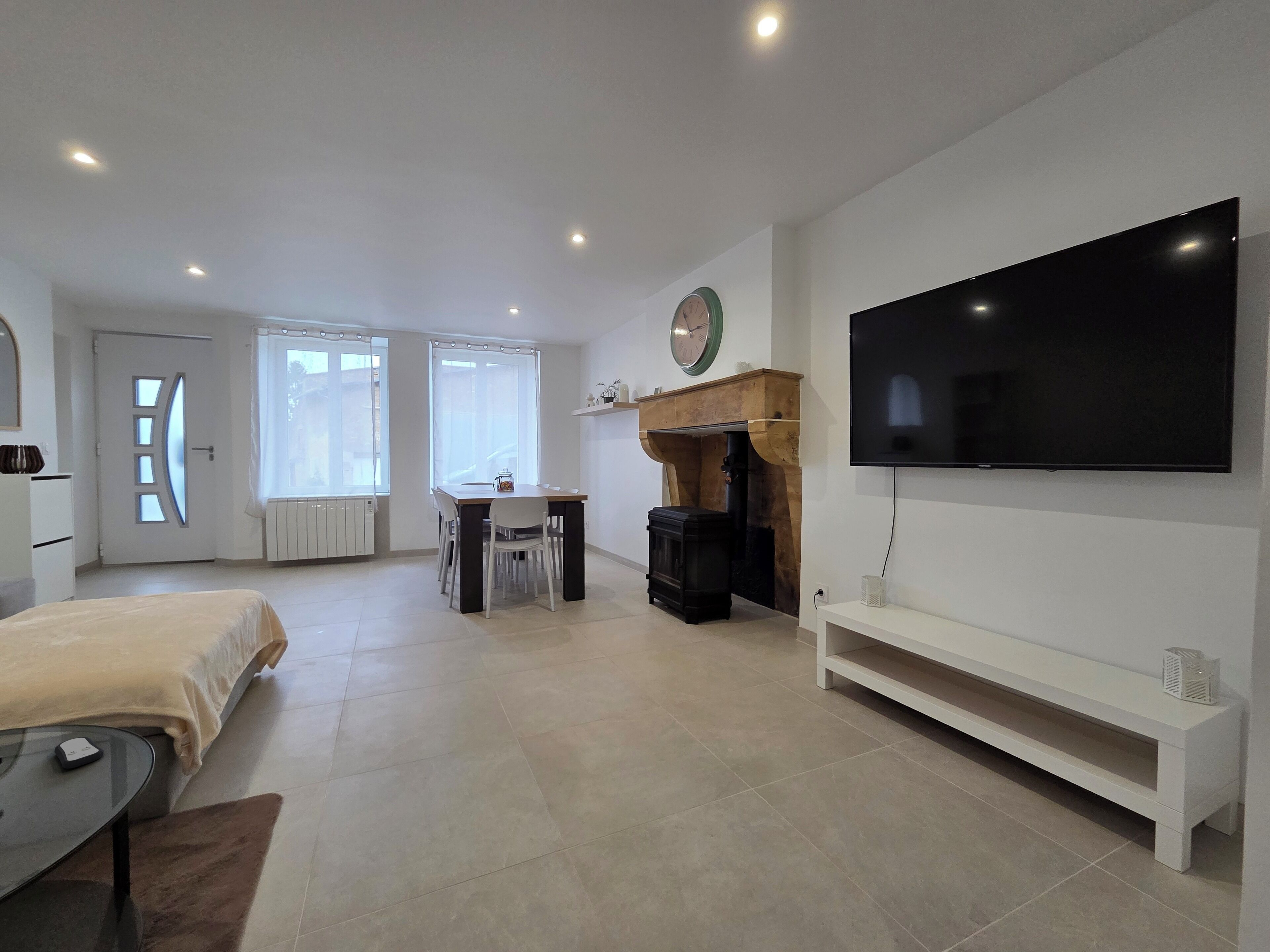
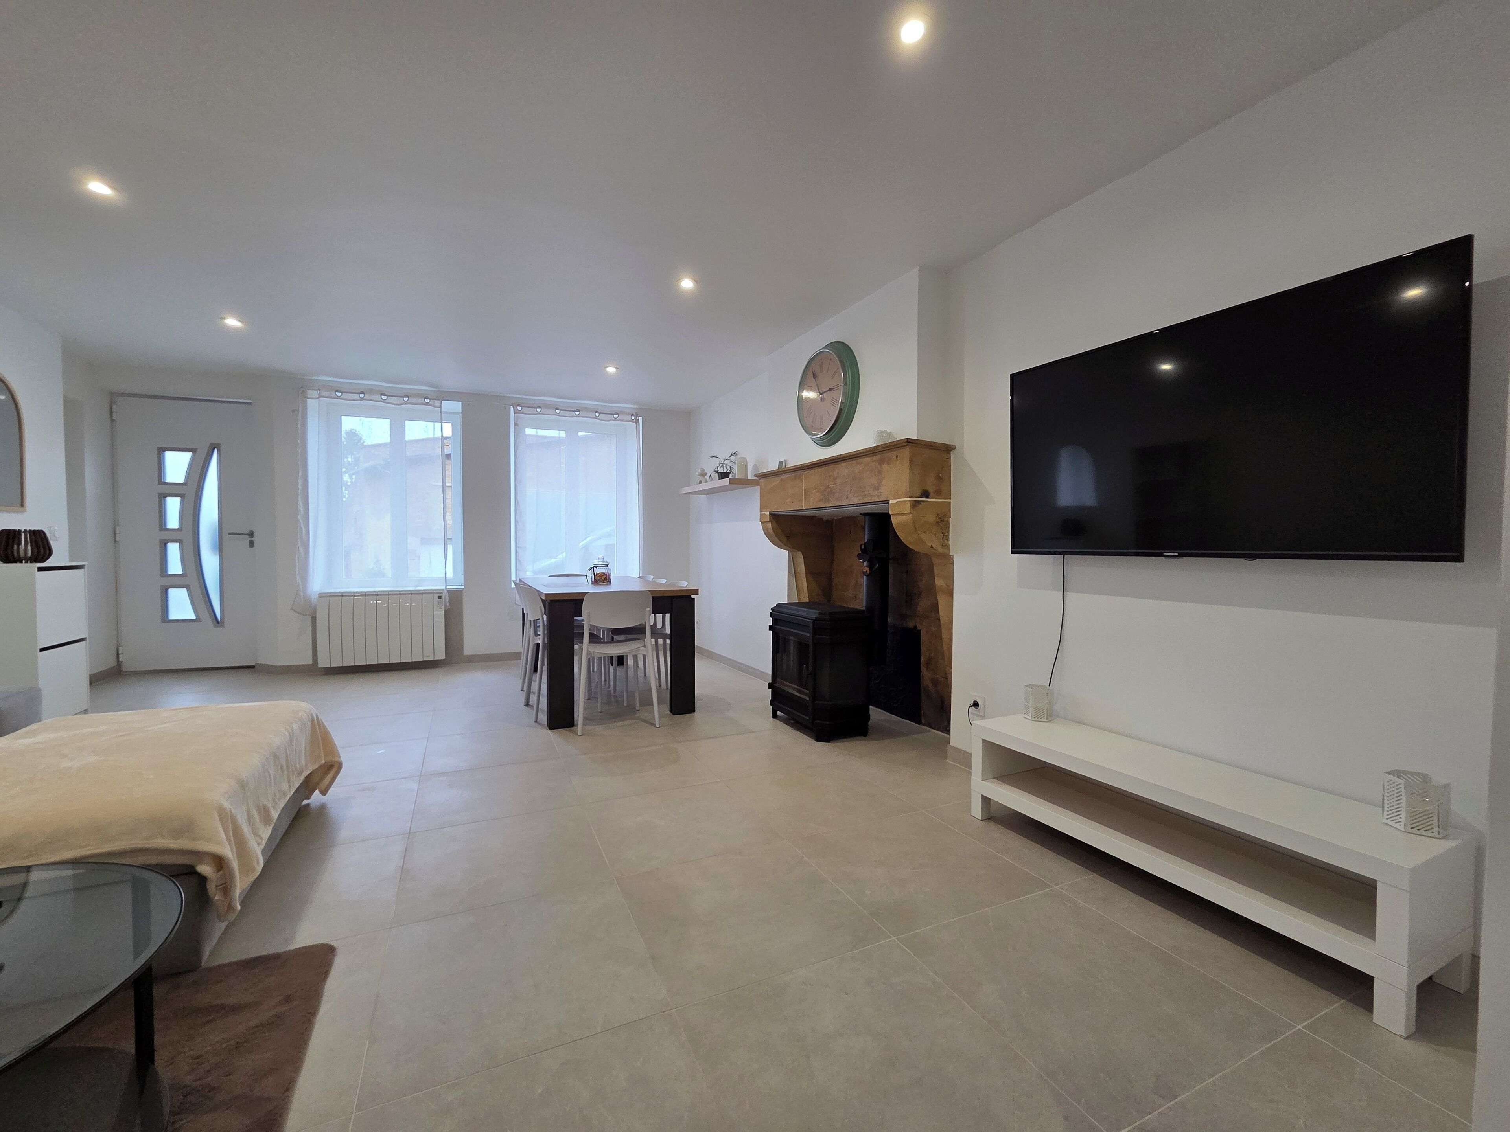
- remote control (78, 751)
